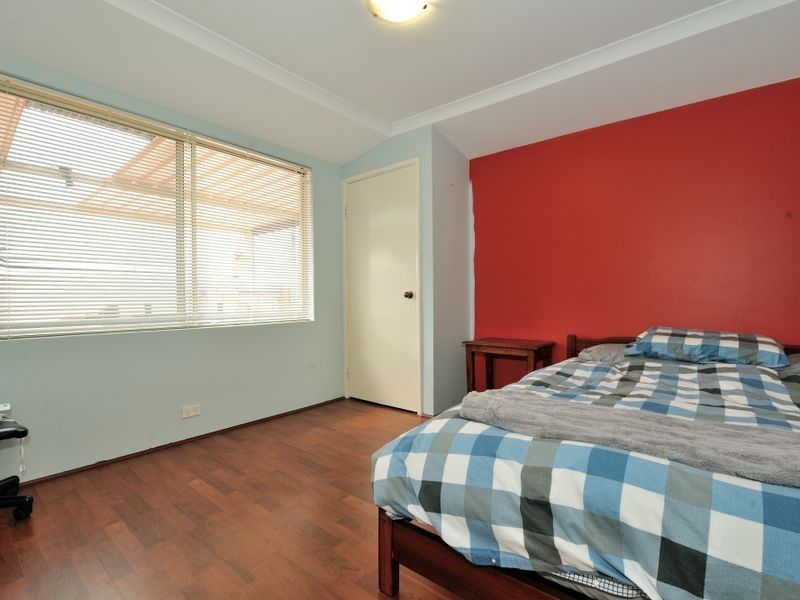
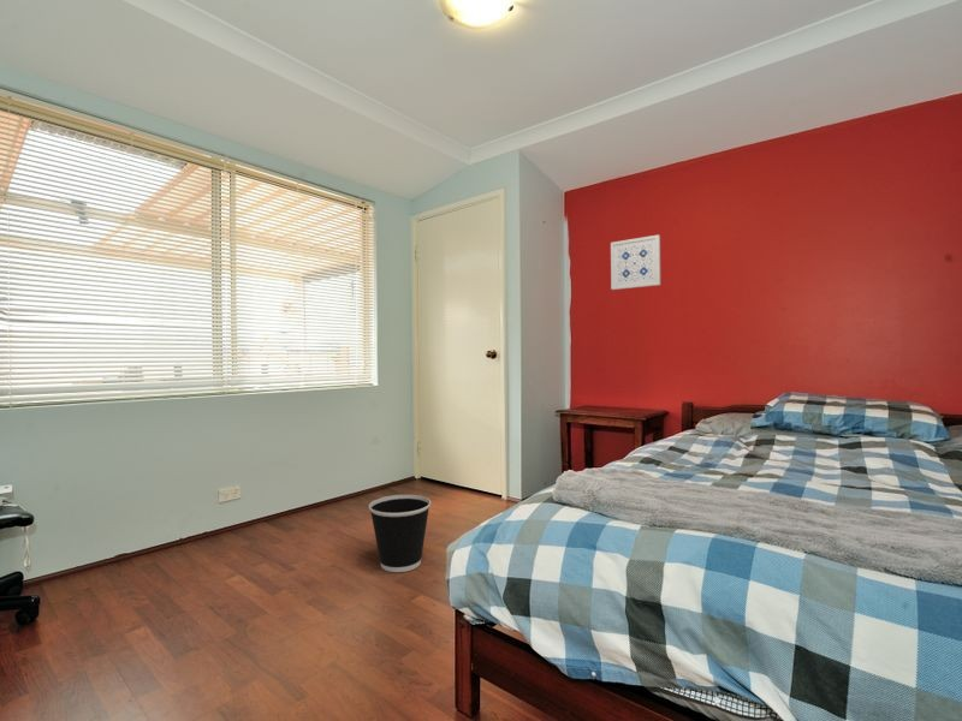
+ wall art (635, 263)
+ wastebasket (400, 532)
